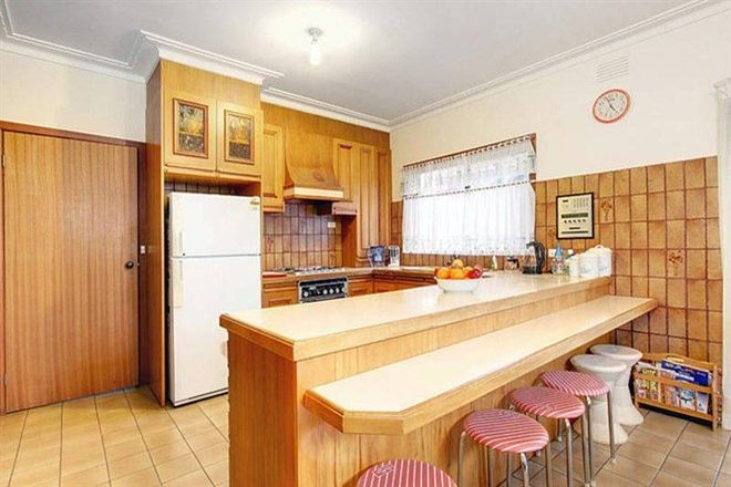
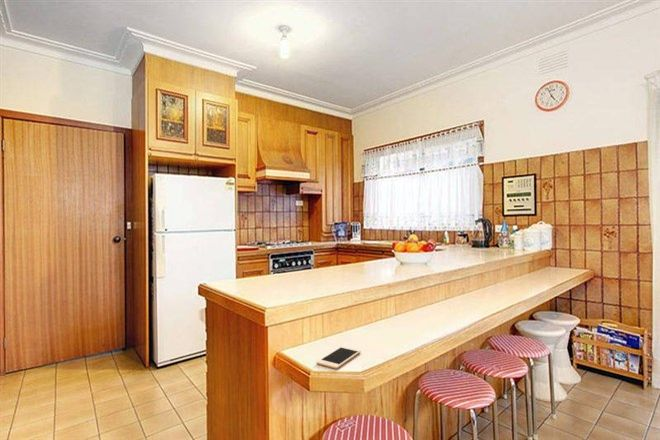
+ cell phone (339, 356)
